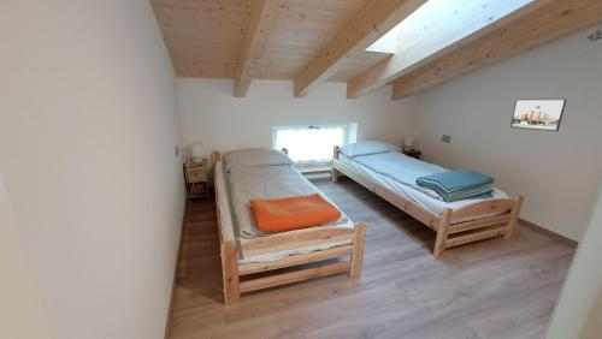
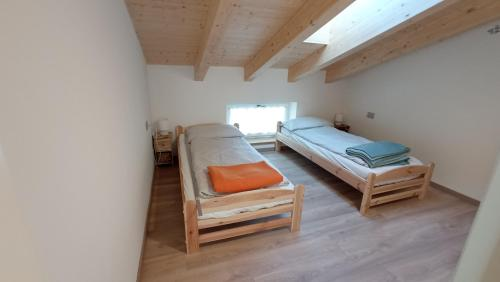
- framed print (536, 114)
